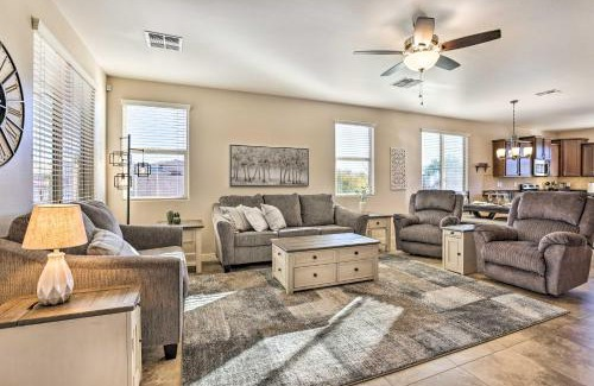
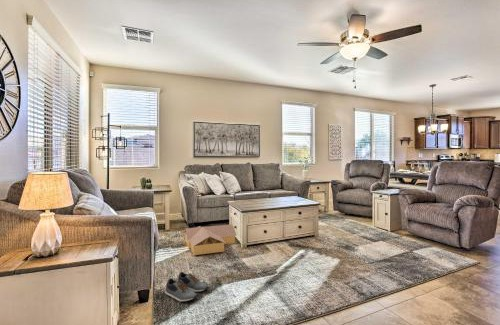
+ shoe (186, 285)
+ house frame (211, 235)
